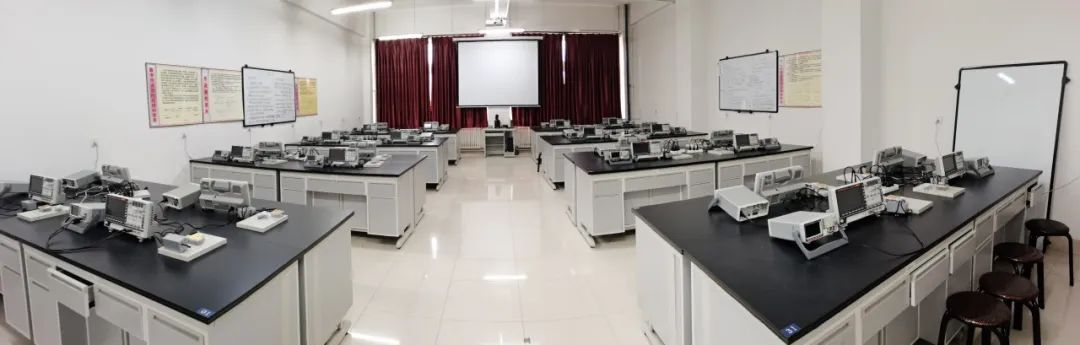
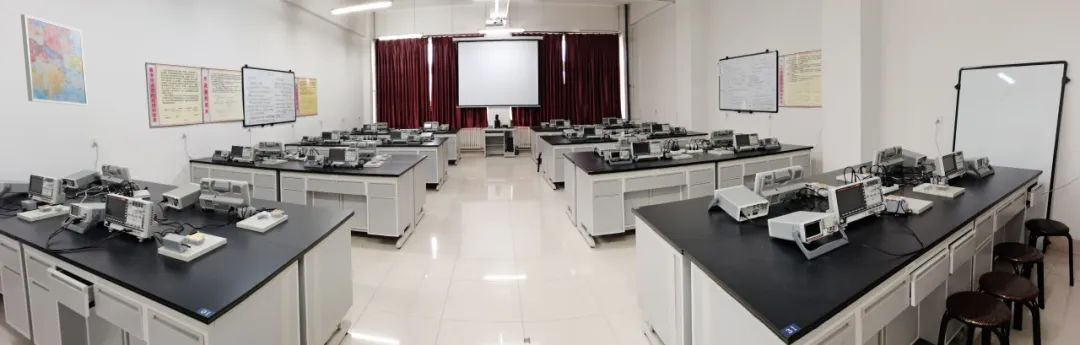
+ wall art (56, 63)
